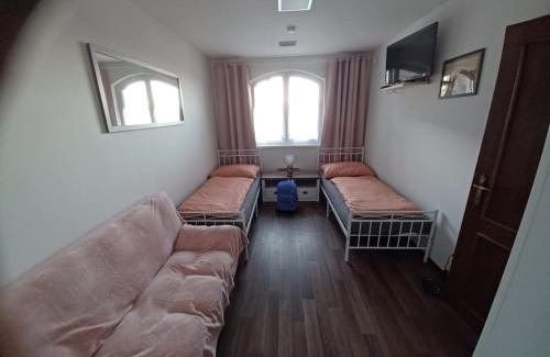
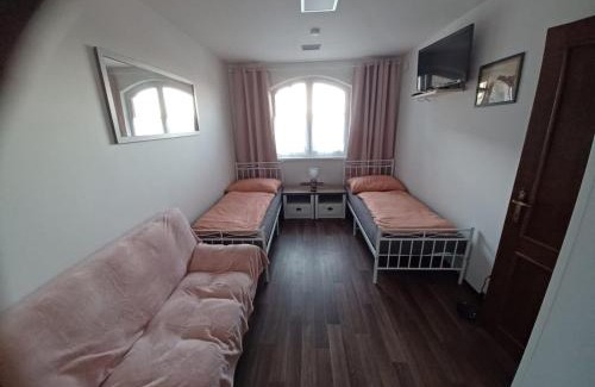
- backpack (287, 196)
